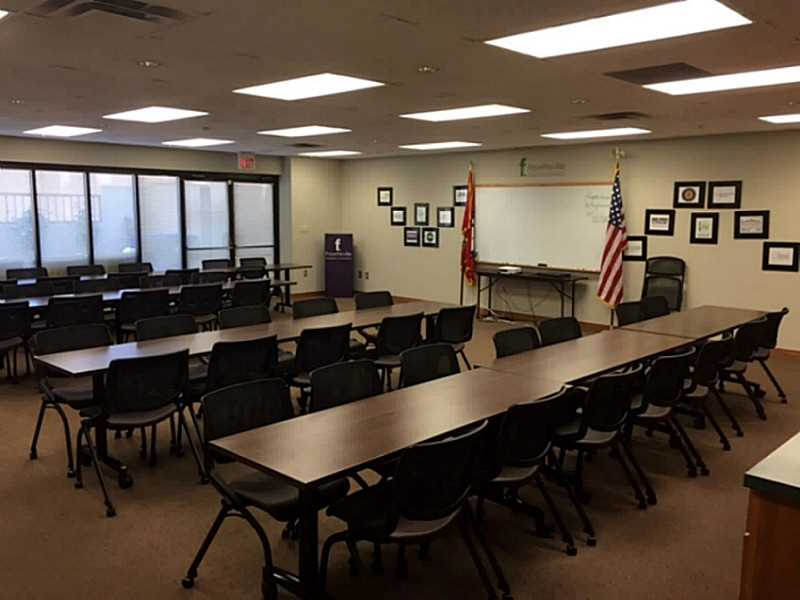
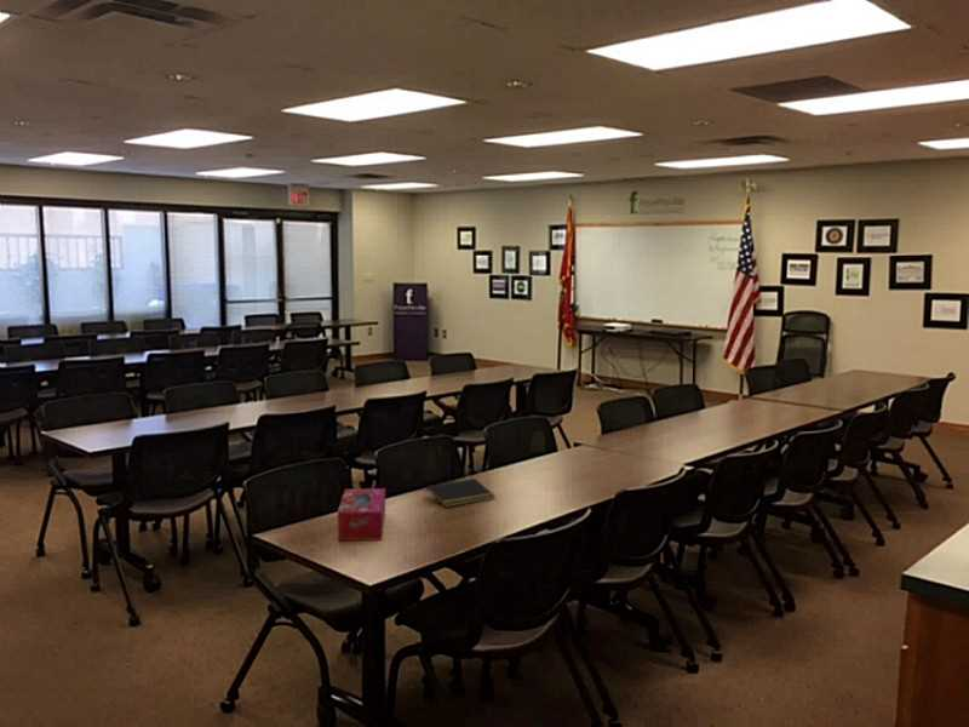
+ tissue box (362, 513)
+ notepad (460, 492)
